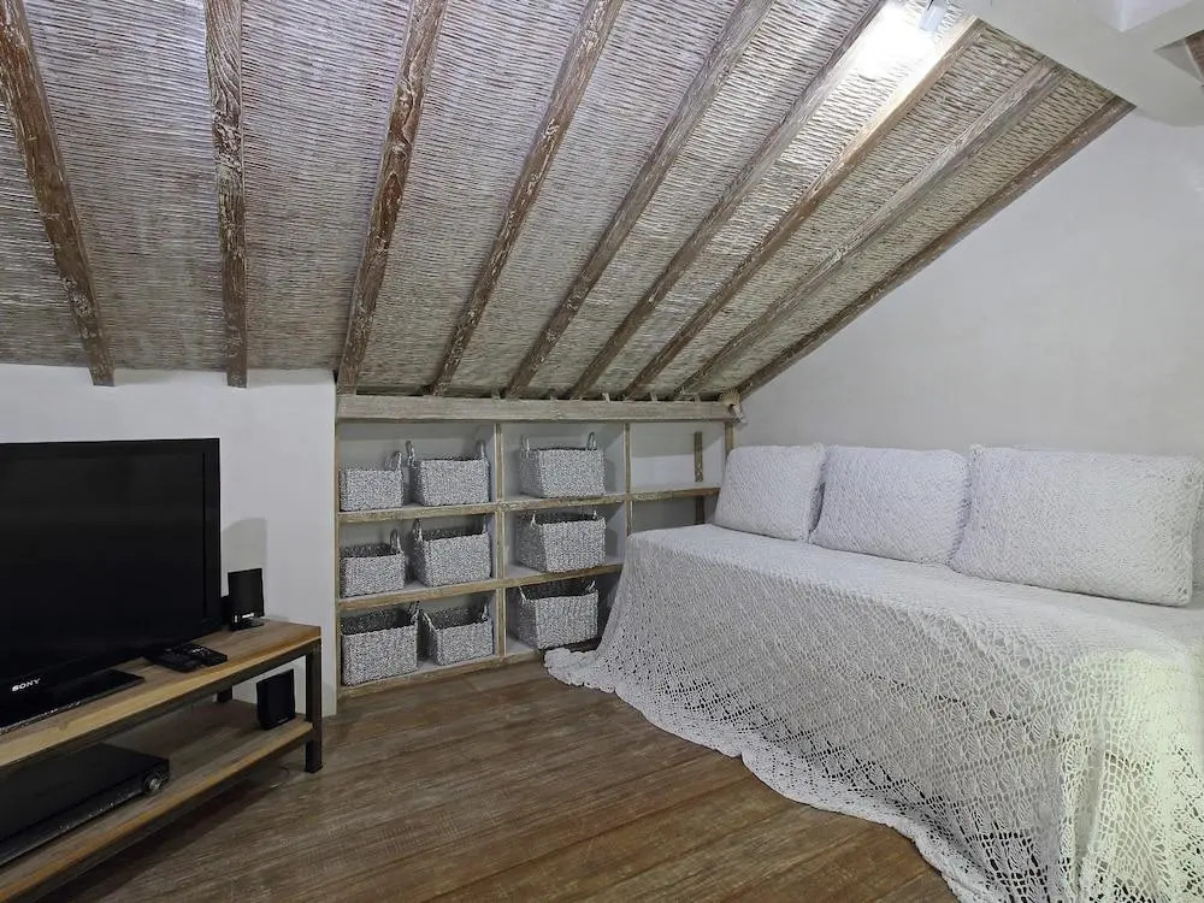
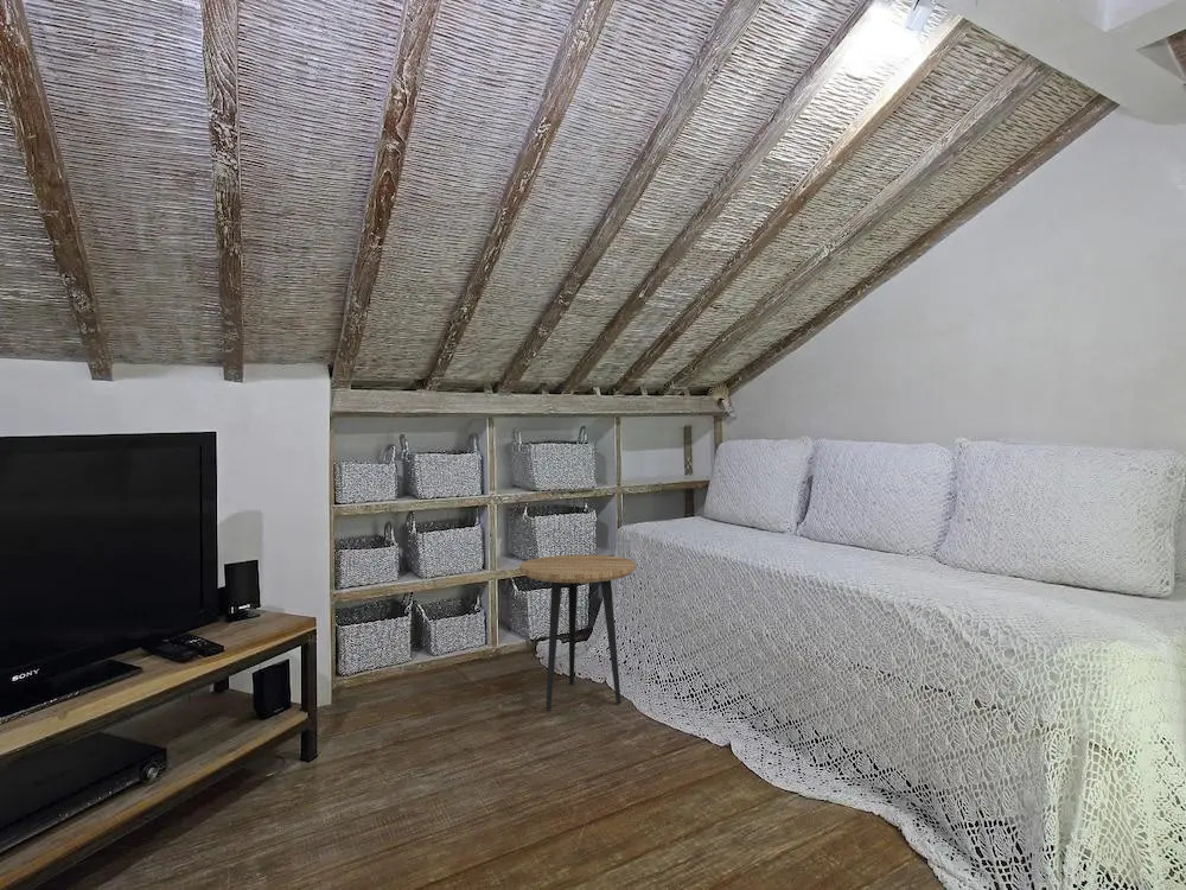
+ side table (574, 631)
